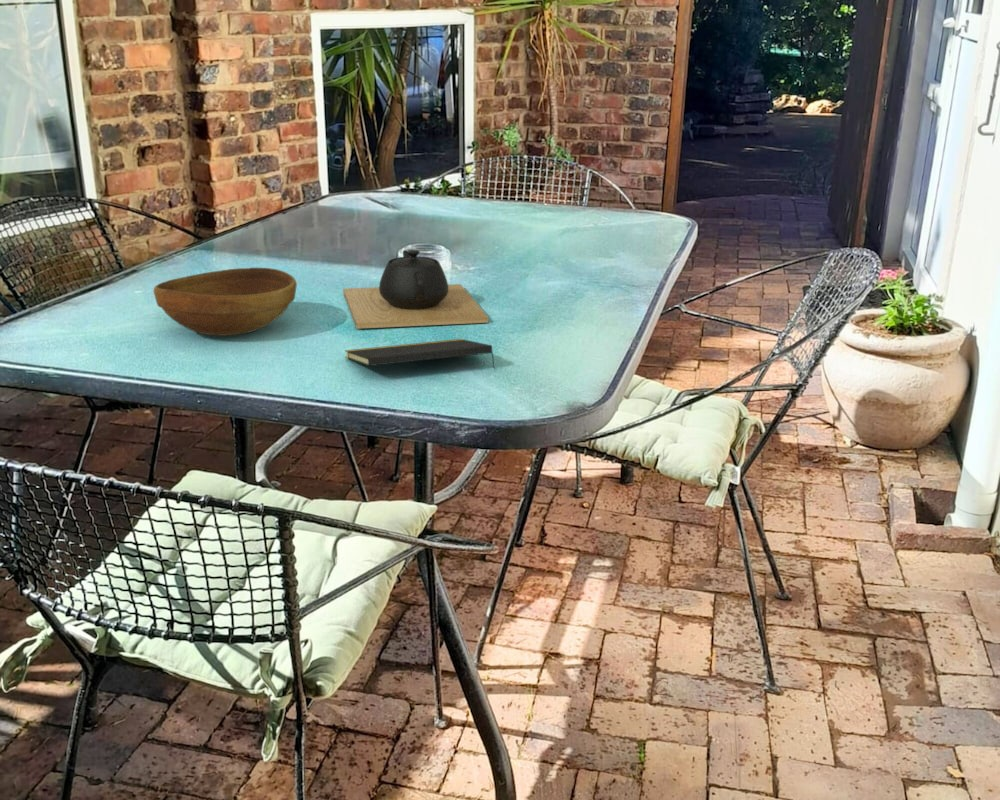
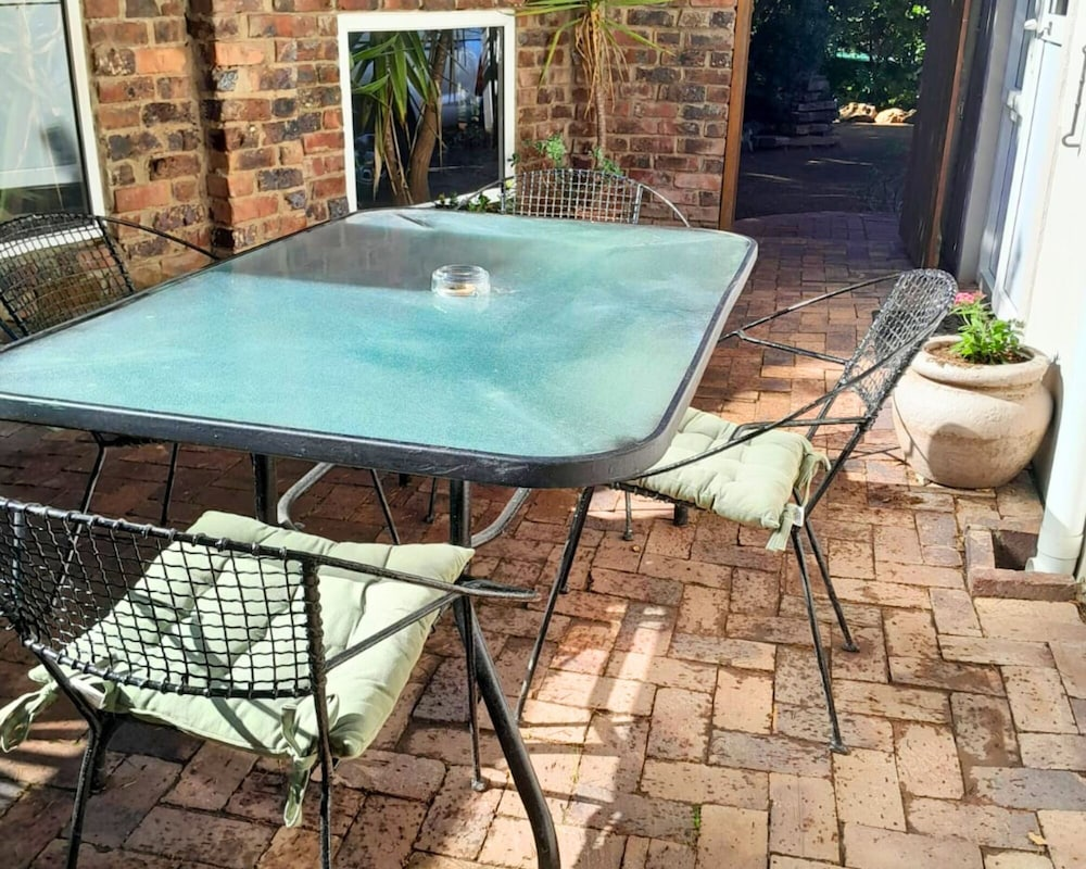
- notepad (417, 351)
- bowl (227, 303)
- teapot (412, 278)
